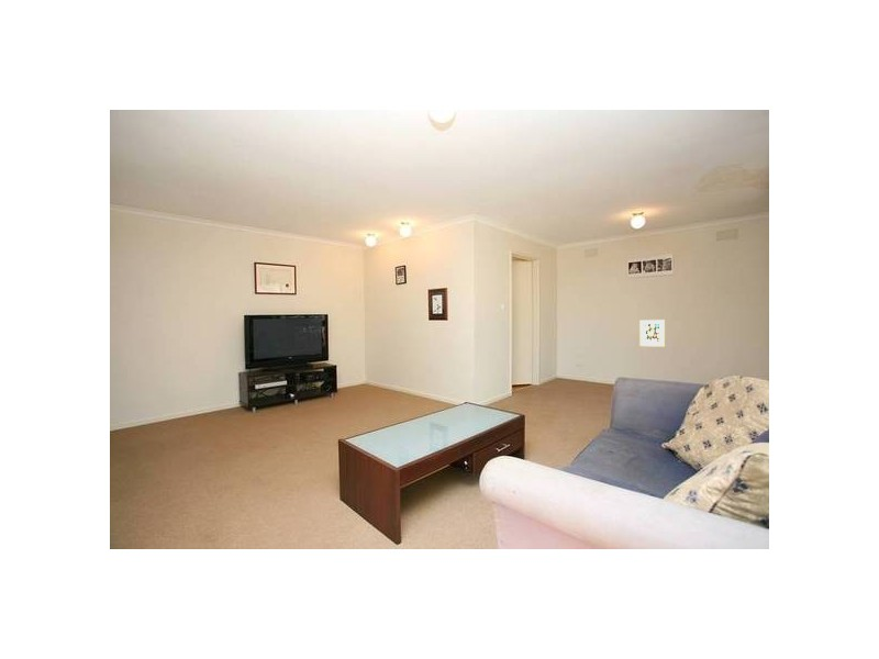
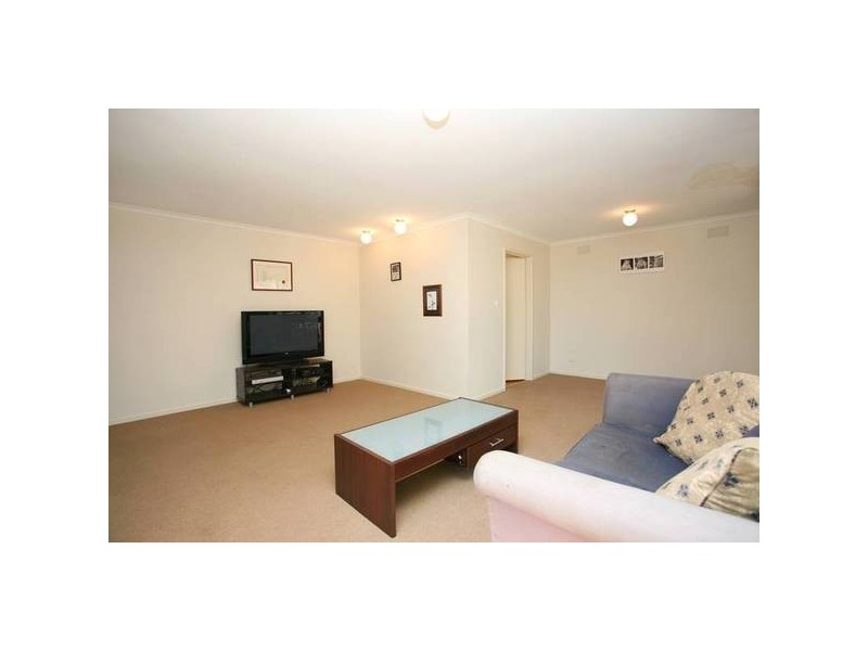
- wall art (652, 333)
